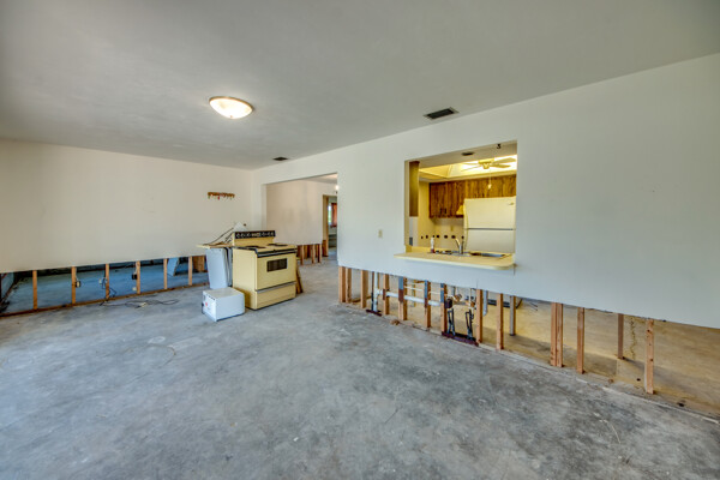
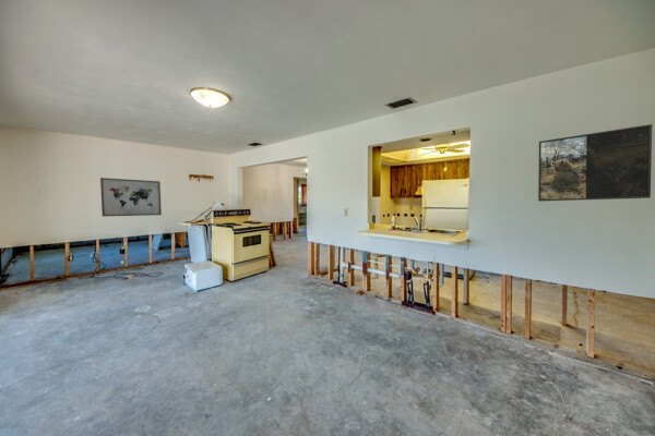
+ wall art (132, 197)
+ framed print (588, 167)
